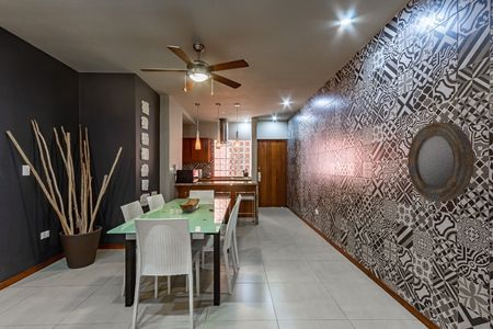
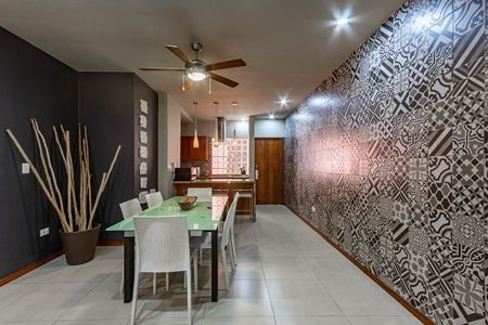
- home mirror (435, 161)
